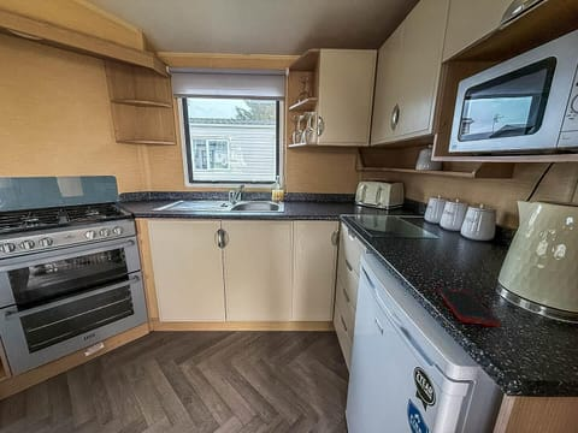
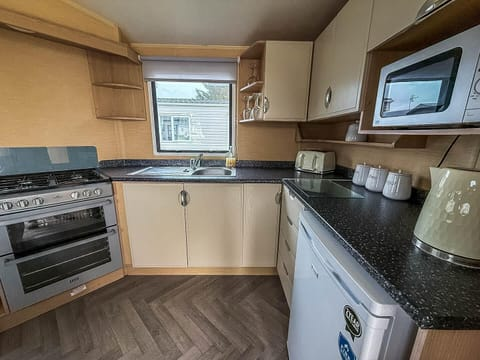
- cell phone (464, 304)
